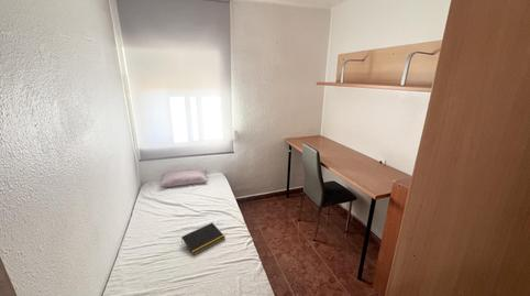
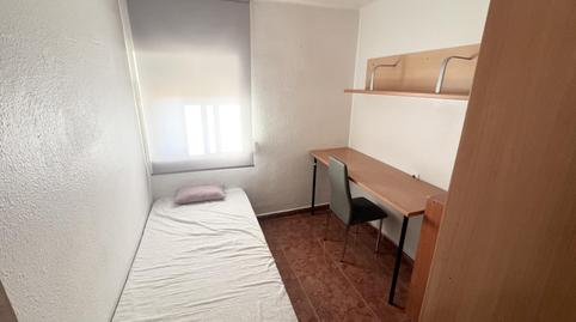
- notepad (203, 237)
